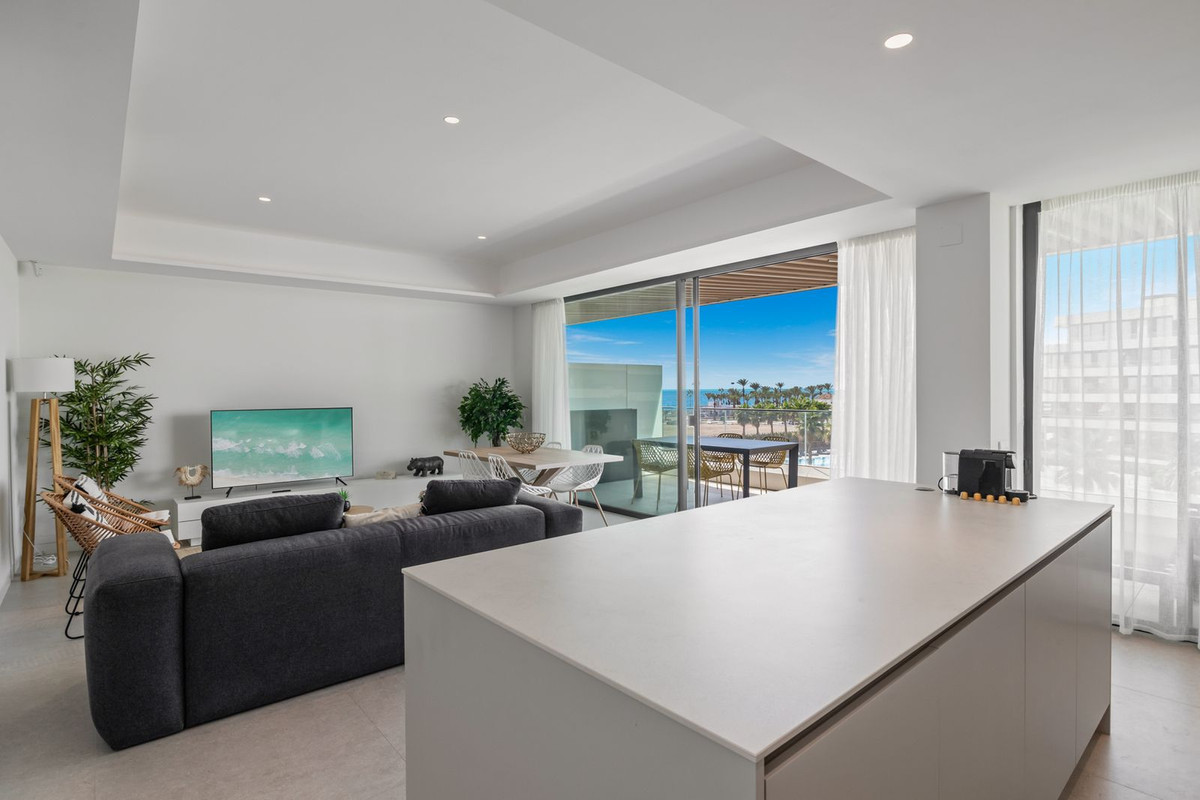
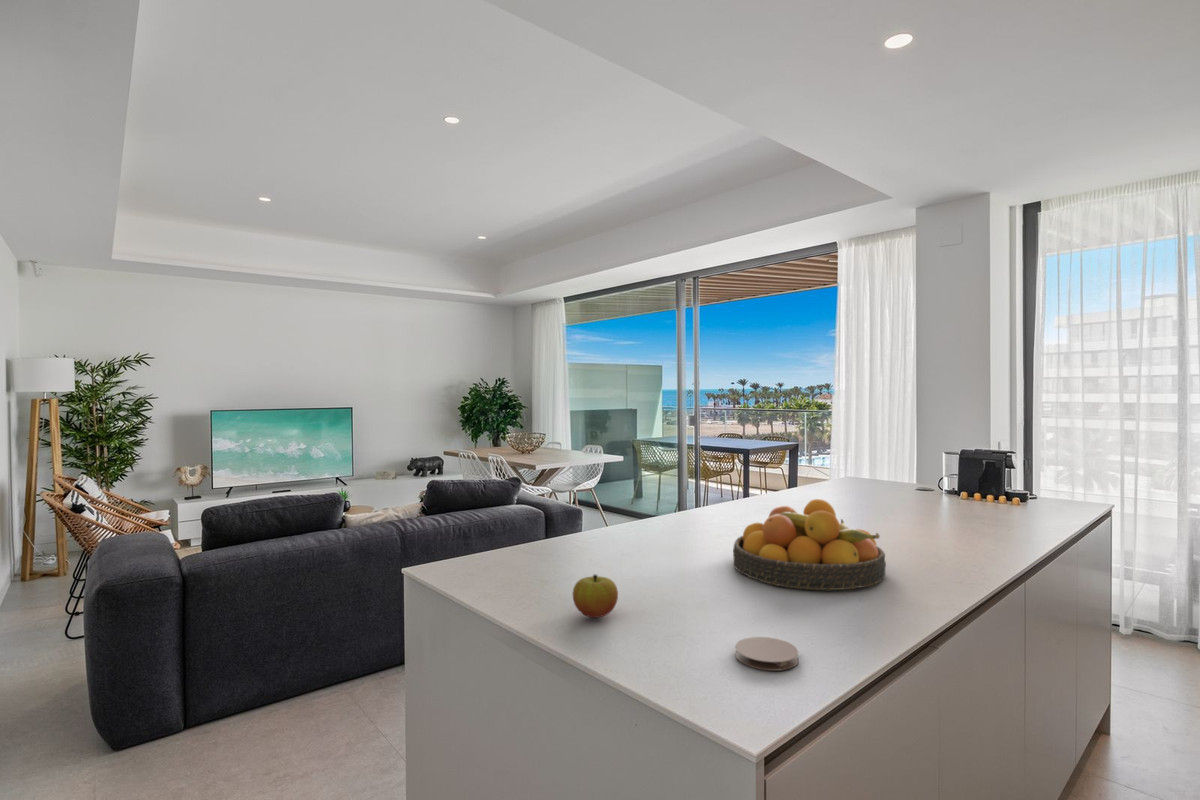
+ fruit bowl (806, 536)
+ coaster (766, 652)
+ apple (595, 595)
